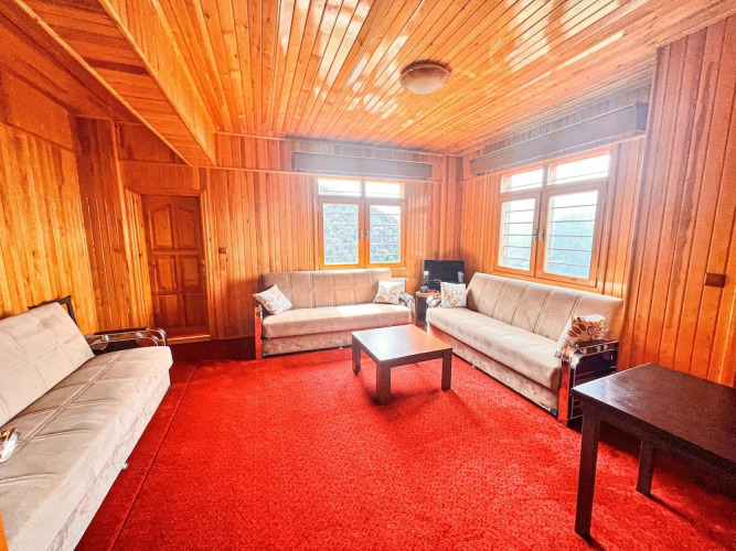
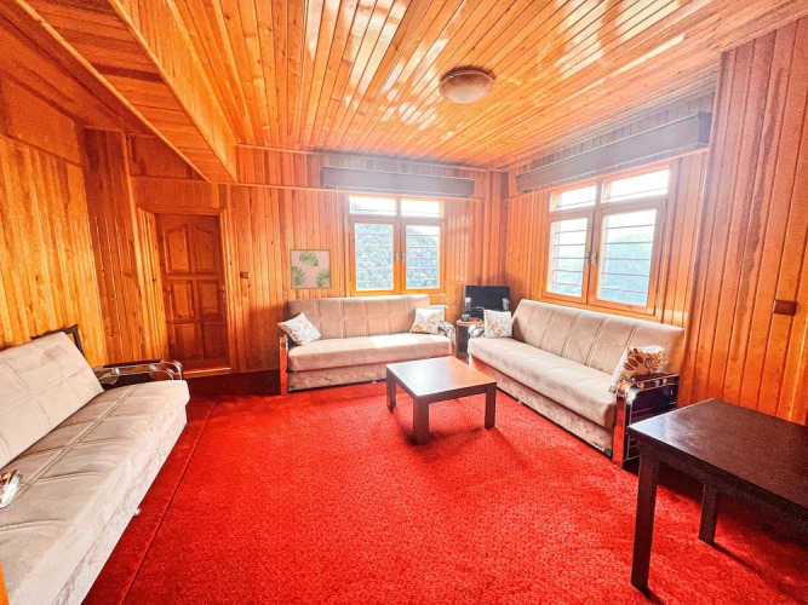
+ wall art (310, 269)
